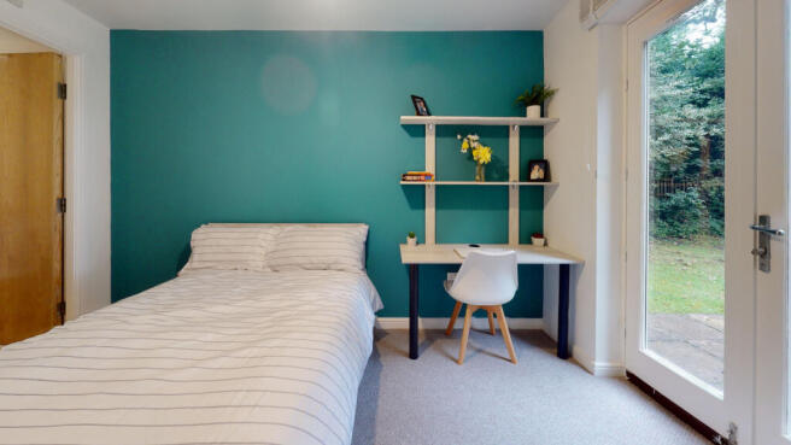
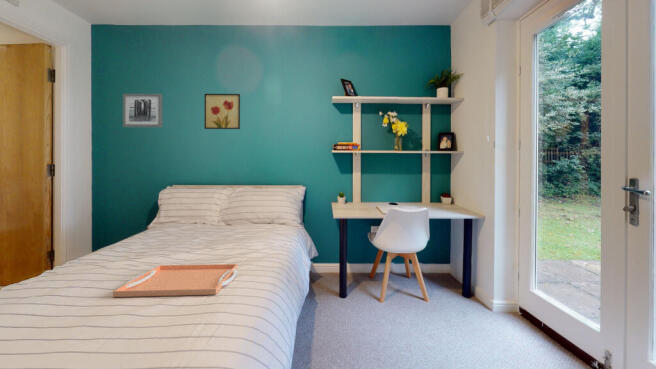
+ wall art (142, 110)
+ serving tray (184, 278)
+ wall art (222, 111)
